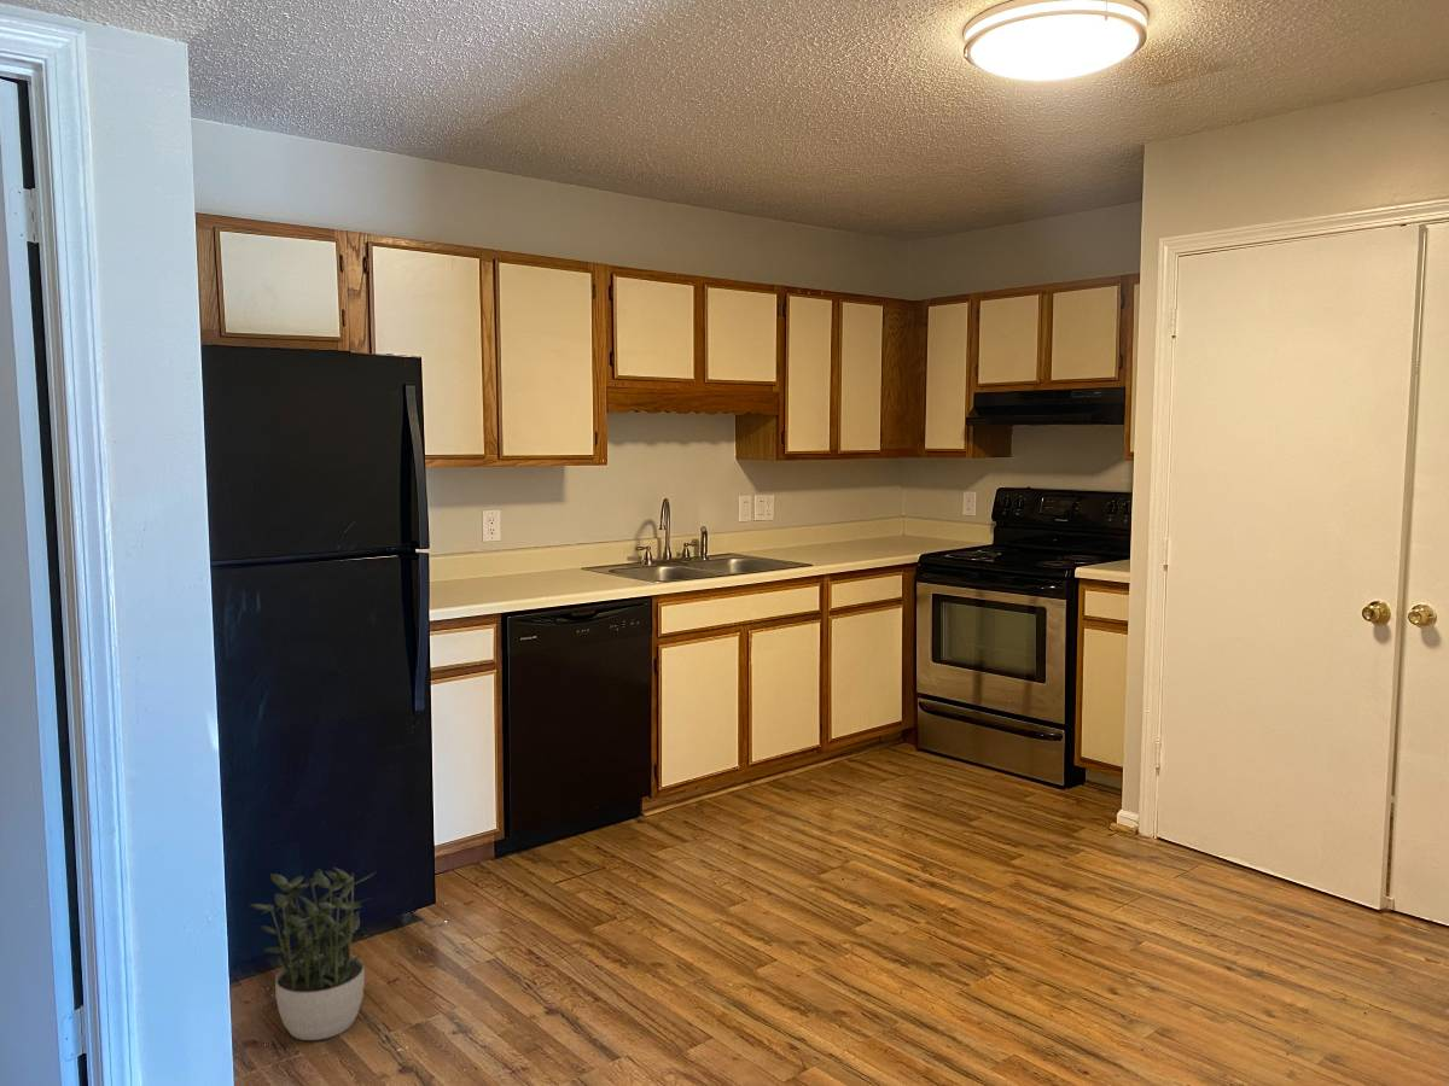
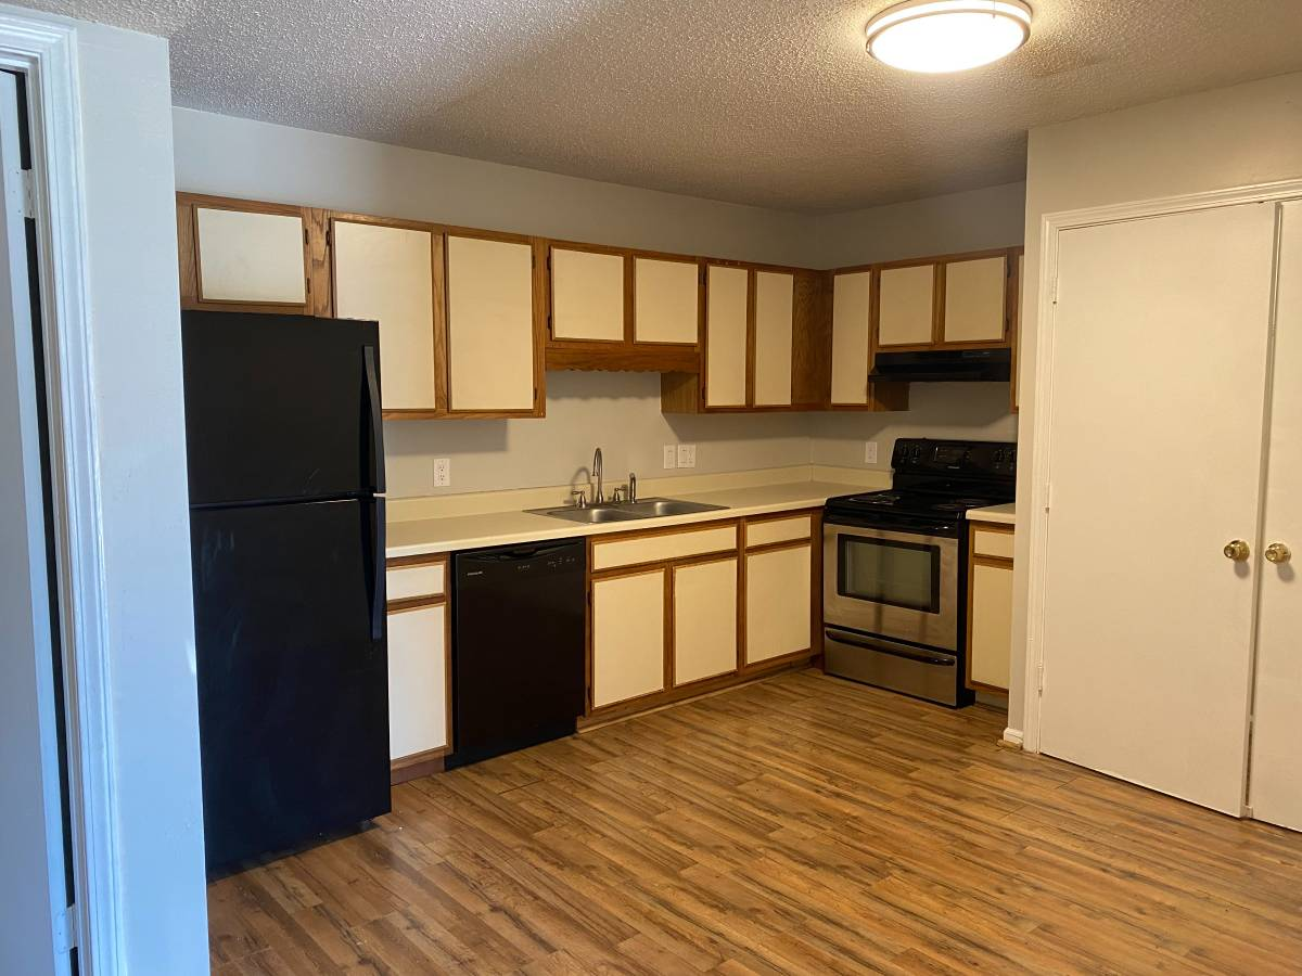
- potted plant (318, 947)
